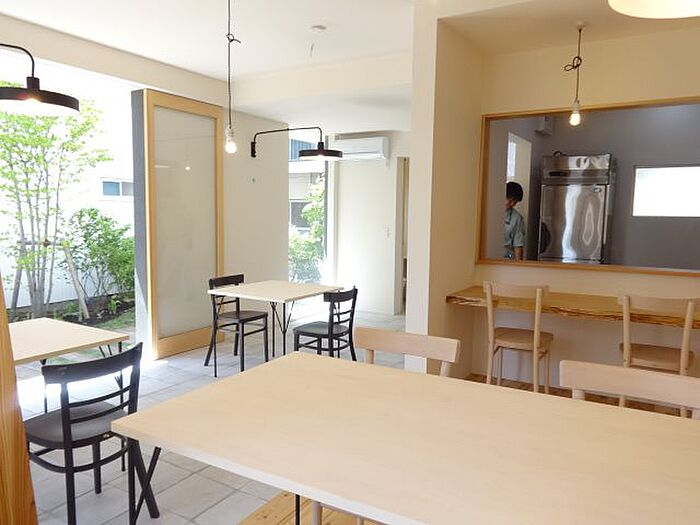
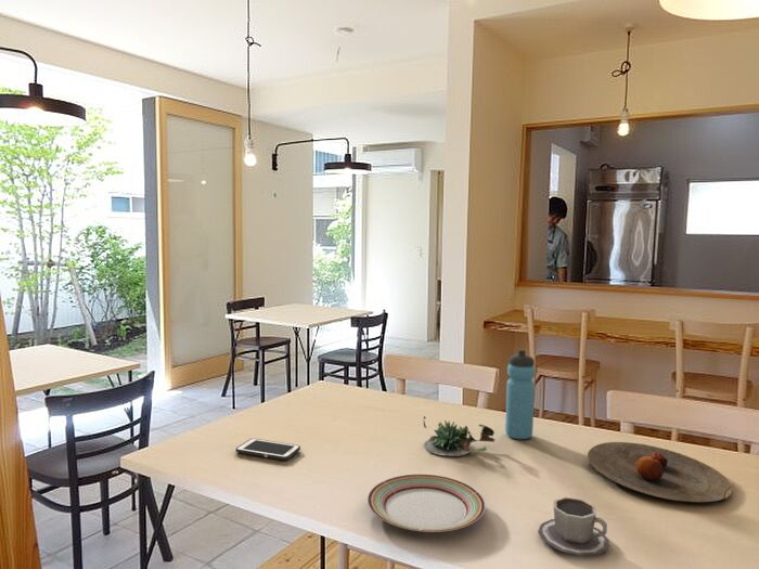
+ cup (574, 523)
+ succulent plant (451, 434)
+ plate (656, 464)
+ cell phone (268, 449)
+ water bottle (519, 392)
+ plate (425, 504)
